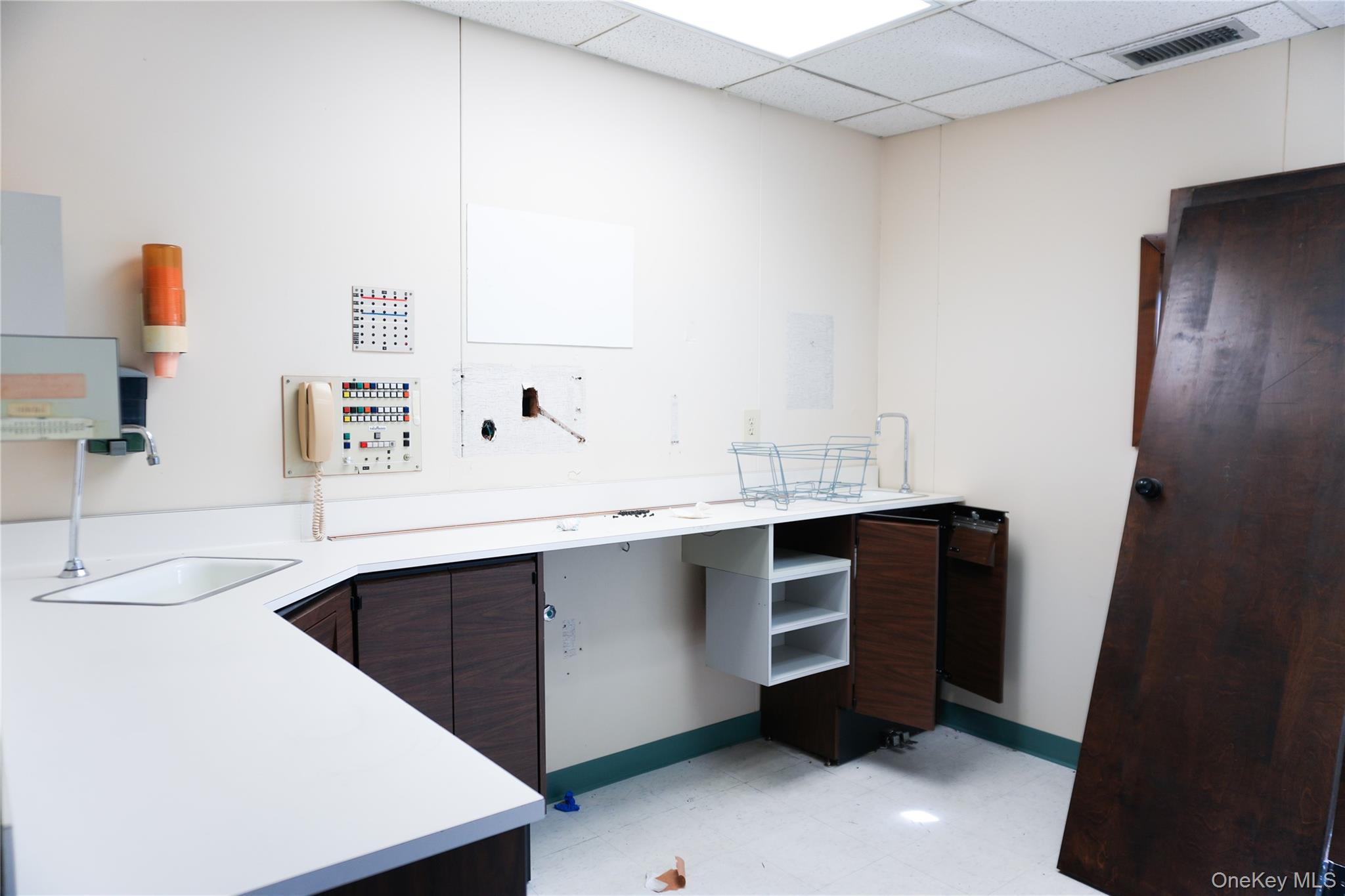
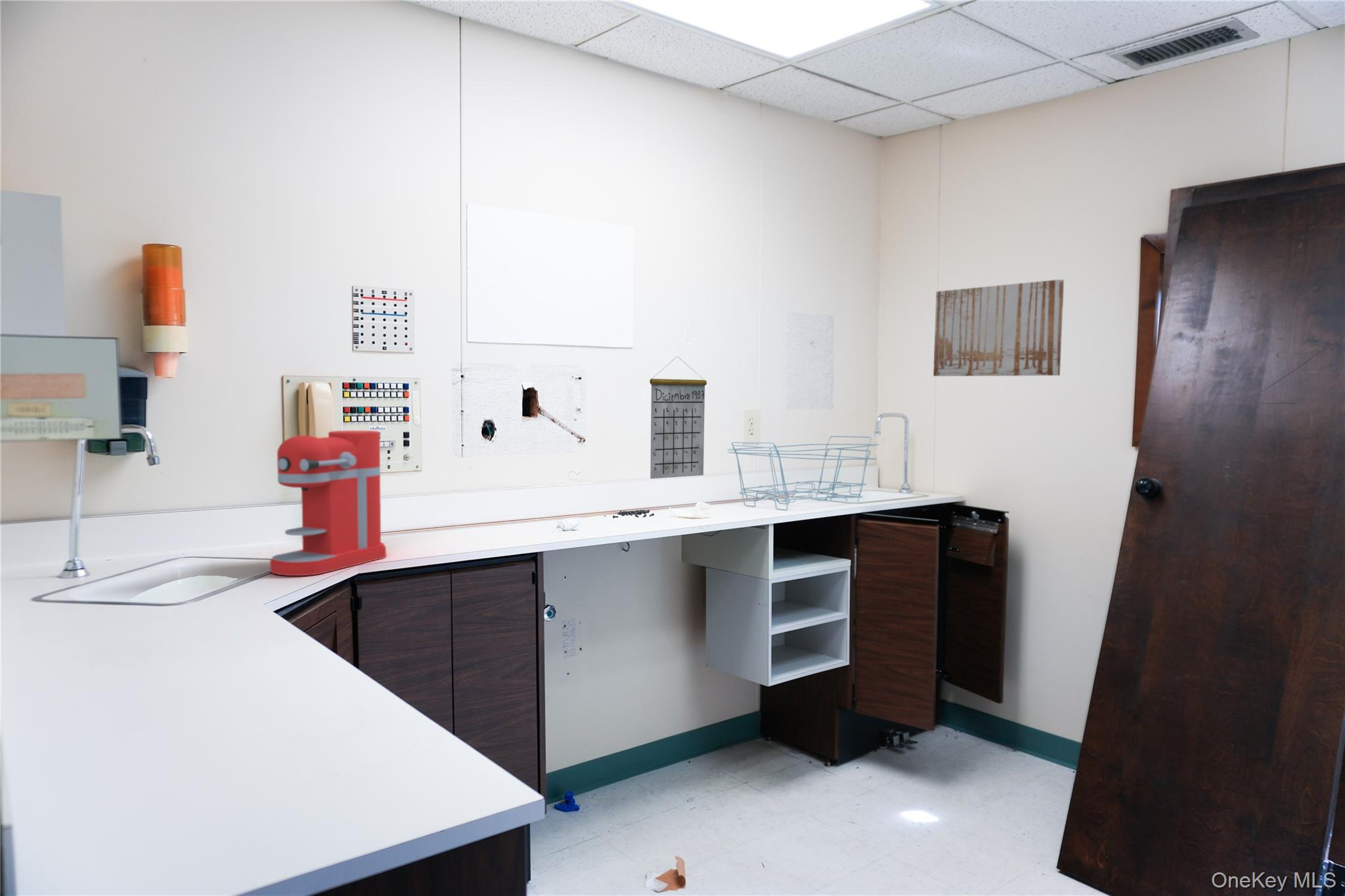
+ calendar (678, 416)
+ coffee maker (330, 498)
+ wall art (994, 331)
